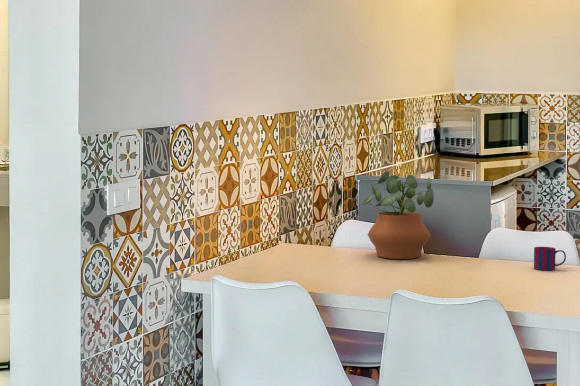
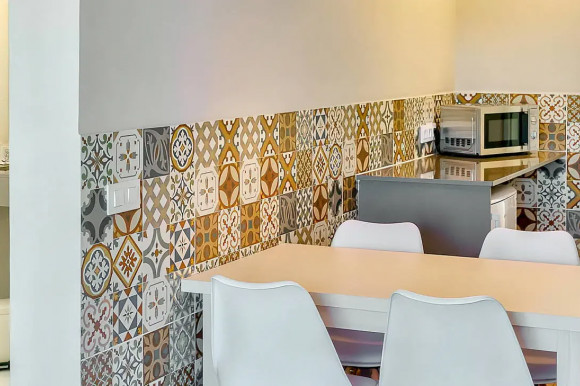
- potted plant (396, 214)
- mug (549, 258)
